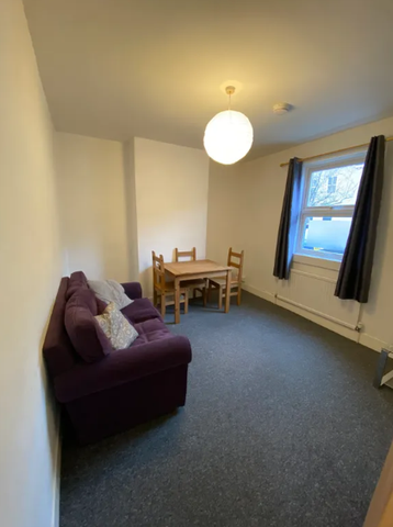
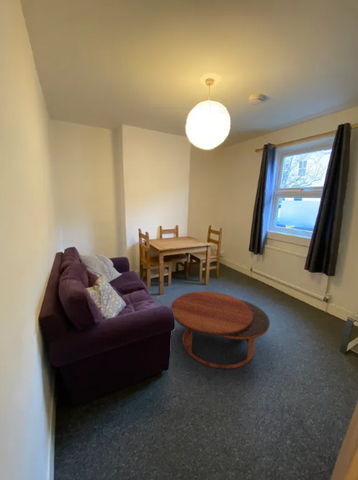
+ coffee table (217, 325)
